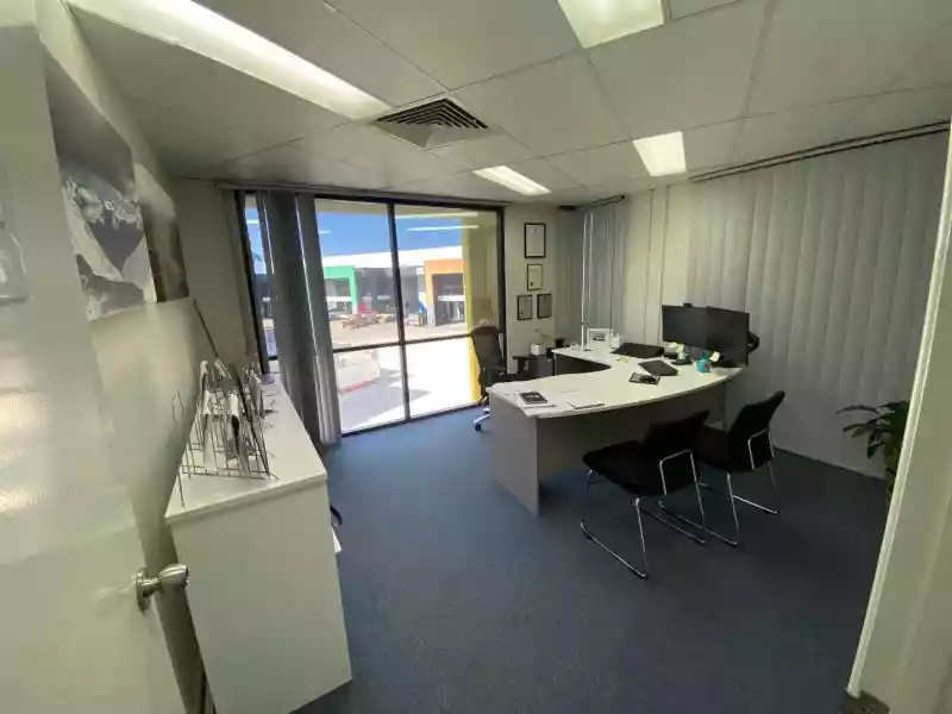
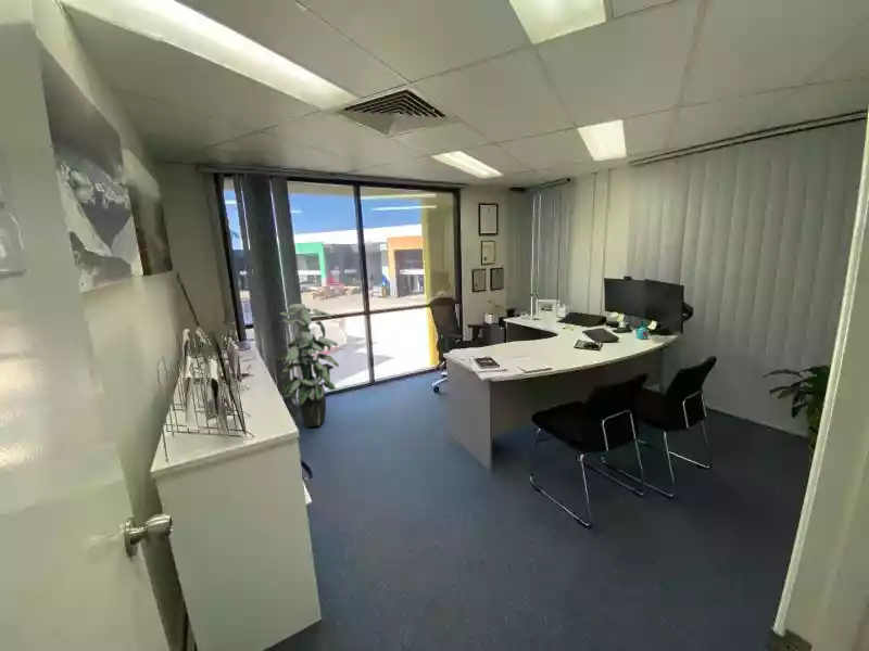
+ indoor plant (306, 365)
